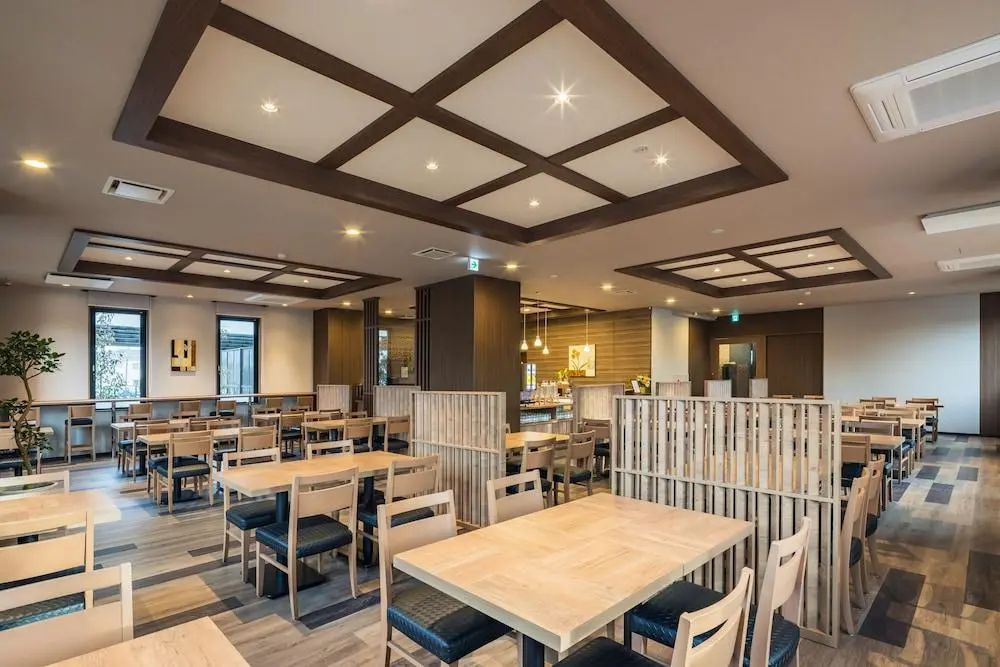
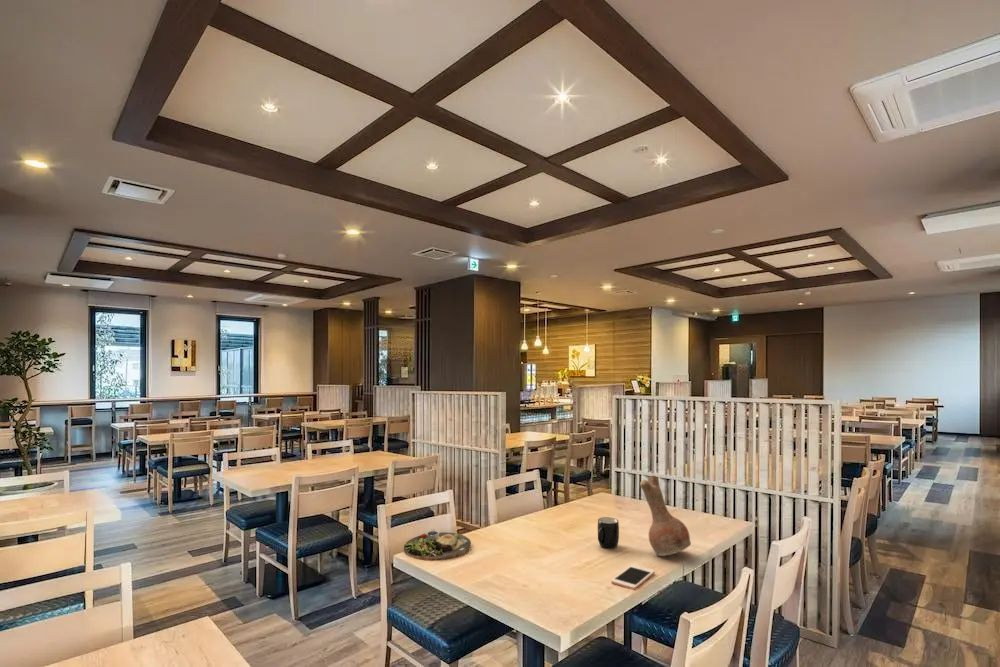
+ vase (667, 516)
+ dinner plate (437, 540)
+ mug (606, 533)
+ cell phone (633, 576)
